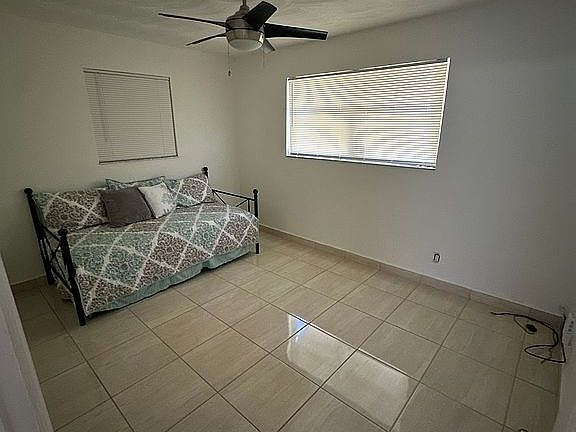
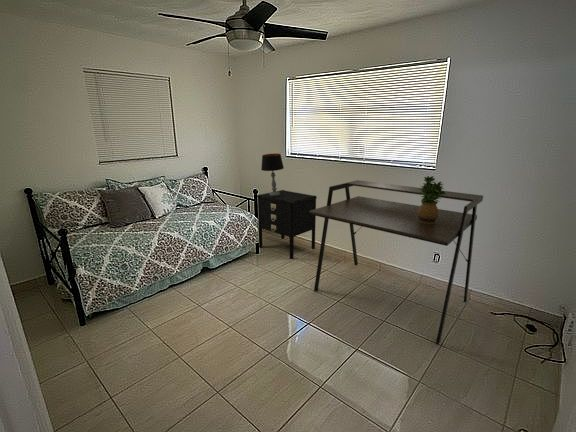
+ nightstand (286, 222)
+ potted plant (430, 199)
+ desk (393, 233)
+ table lamp (274, 175)
